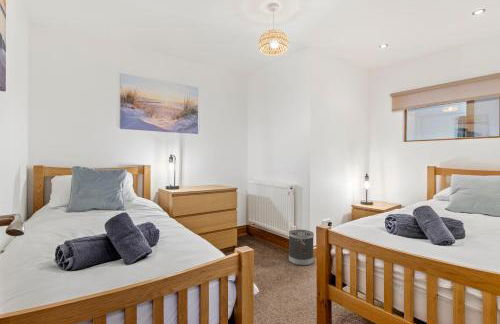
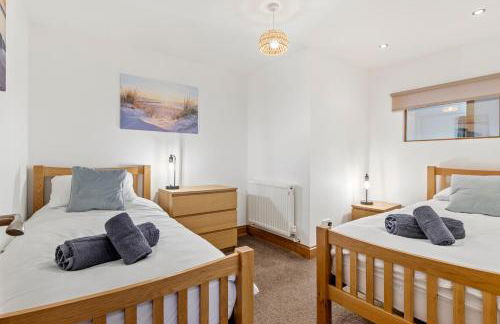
- wastebasket (301, 246)
